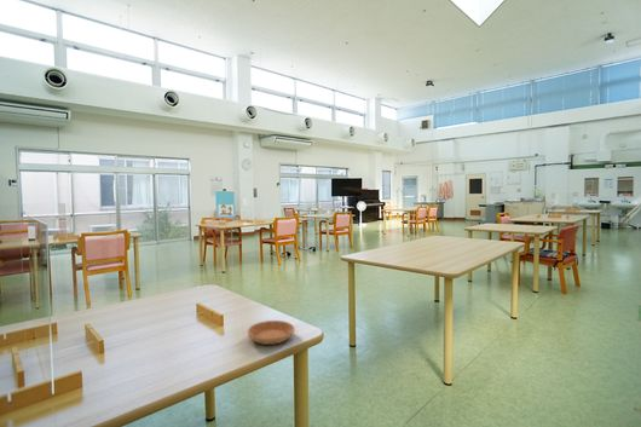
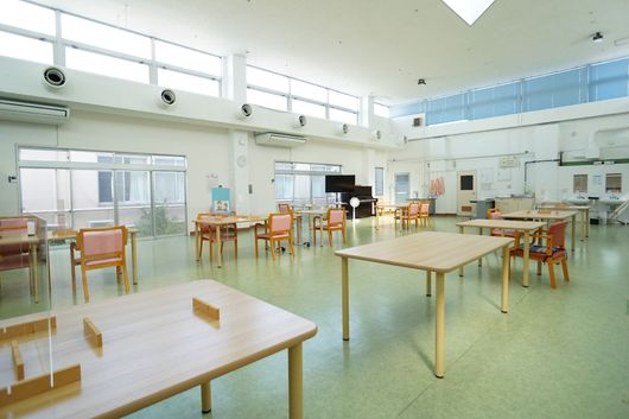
- saucer (271, 333)
